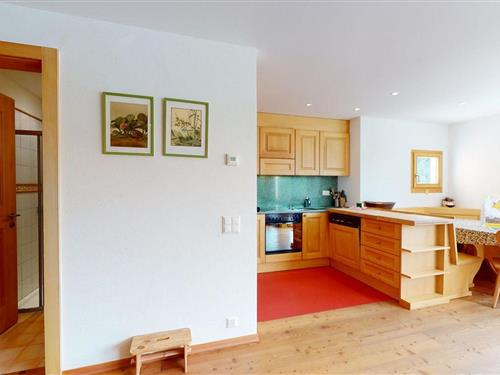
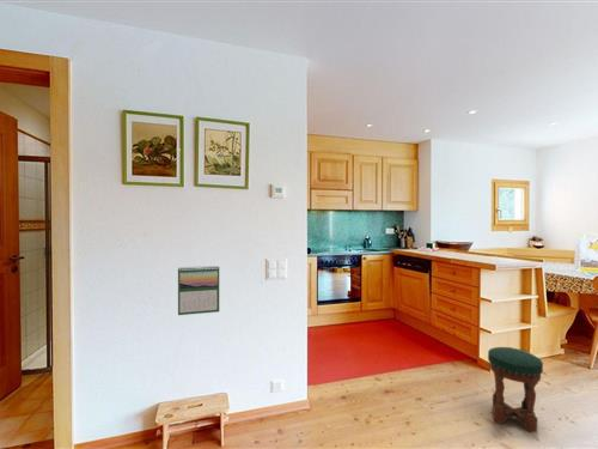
+ calendar (199, 289)
+ stool (515, 381)
